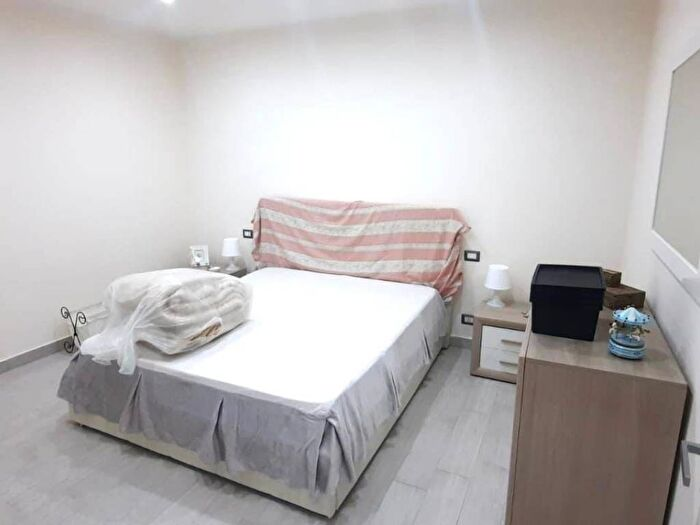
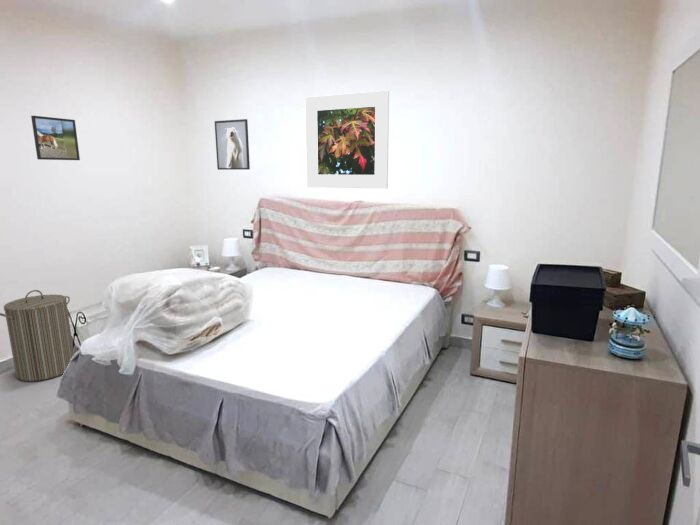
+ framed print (56, 139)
+ laundry hamper (40, 330)
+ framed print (232, 145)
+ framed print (345, 142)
